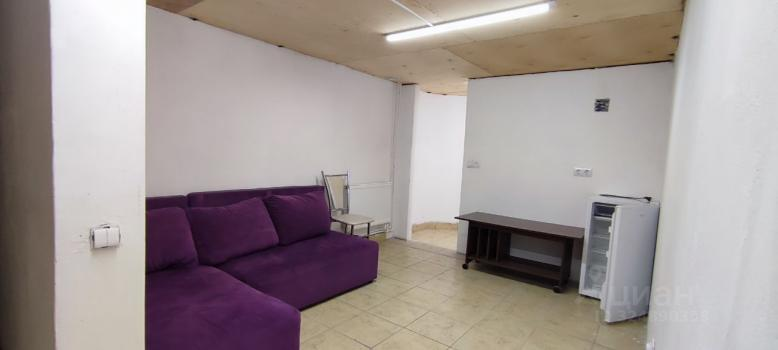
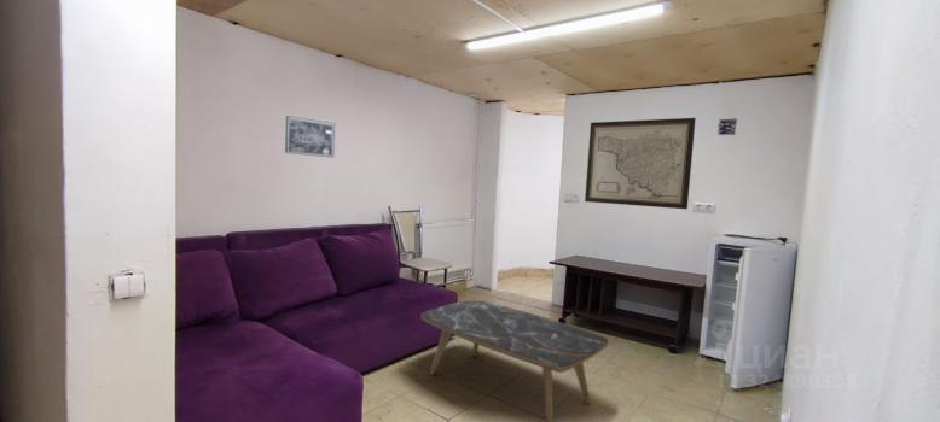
+ wall art (311, 137)
+ wall art (636, 163)
+ coffee table (509, 356)
